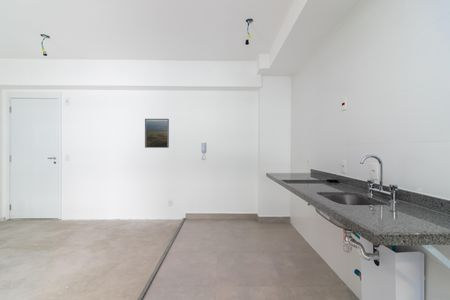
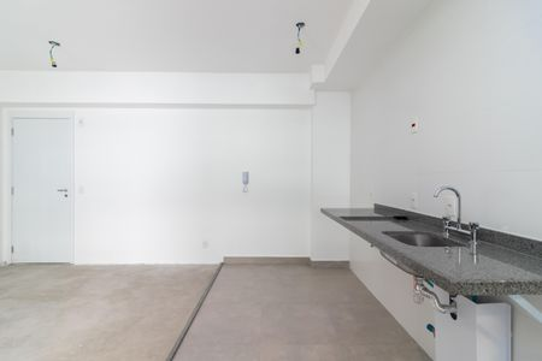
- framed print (156, 133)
